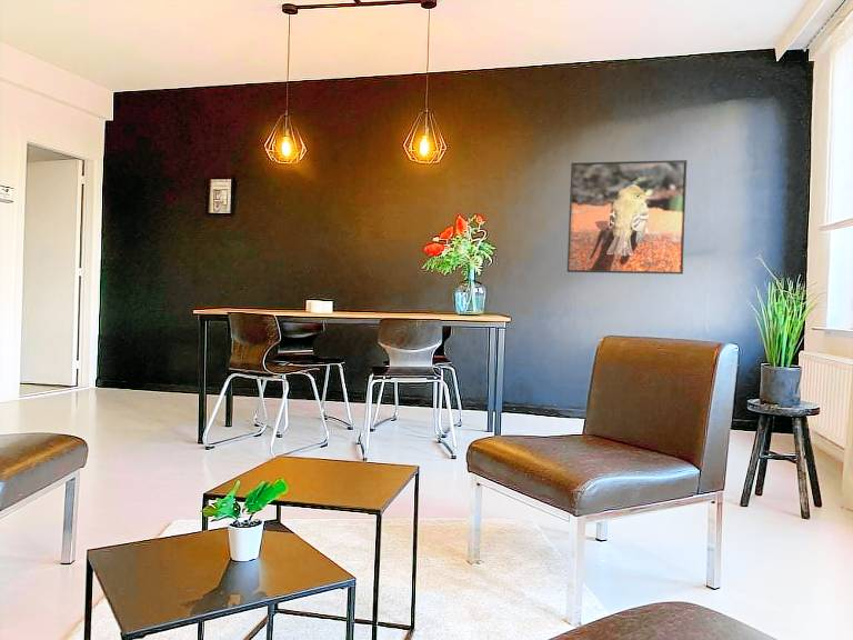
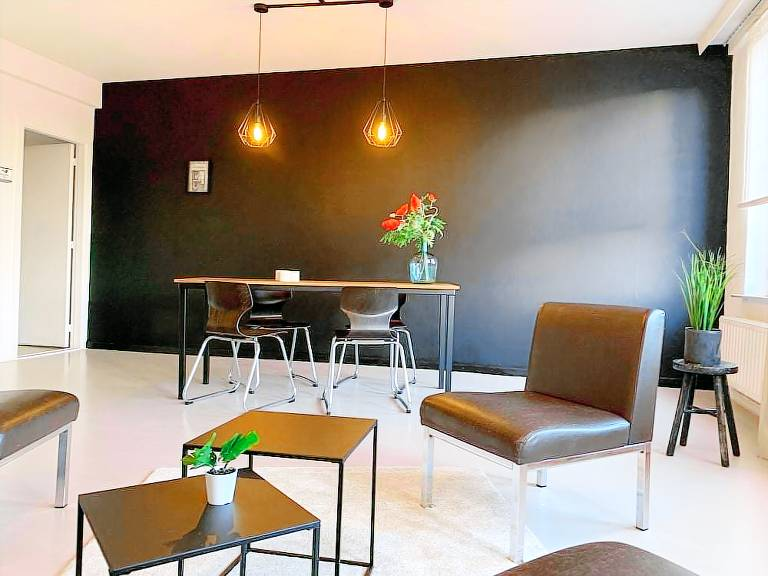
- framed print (625, 217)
